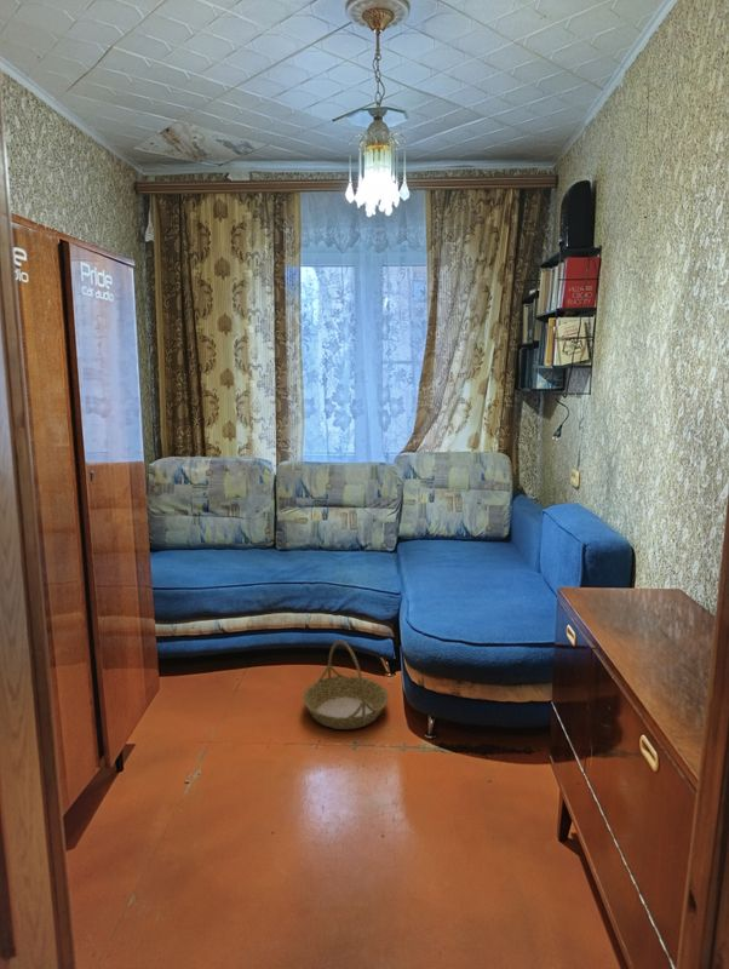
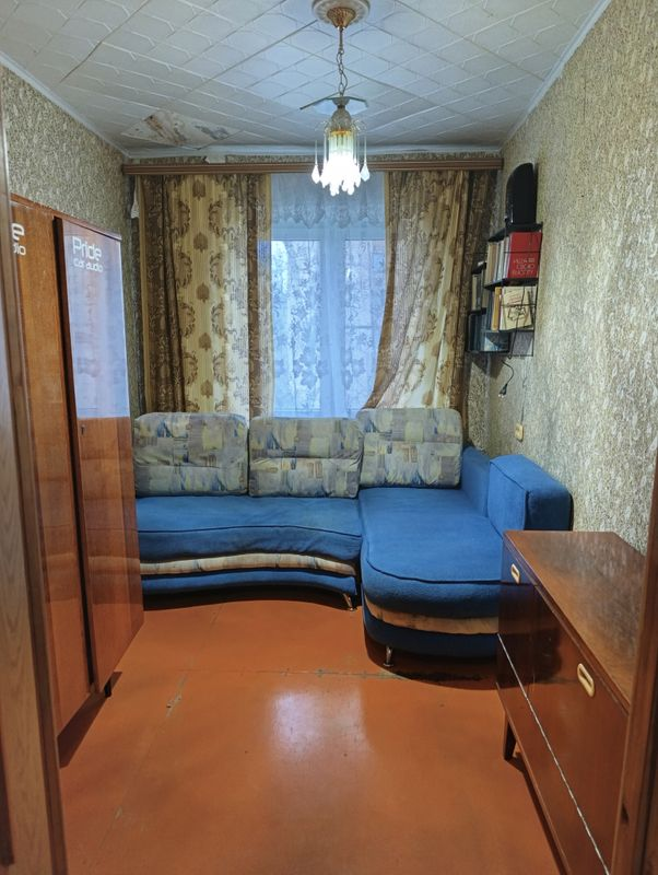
- basket (345, 677)
